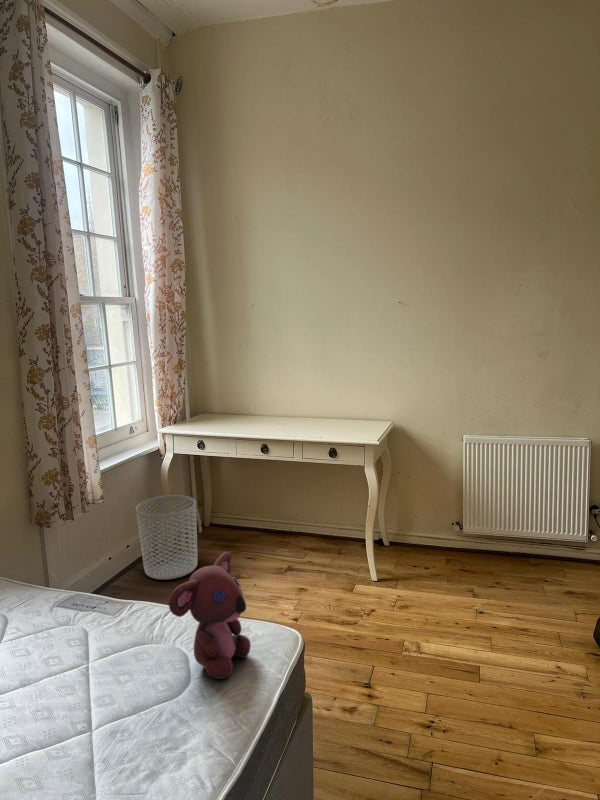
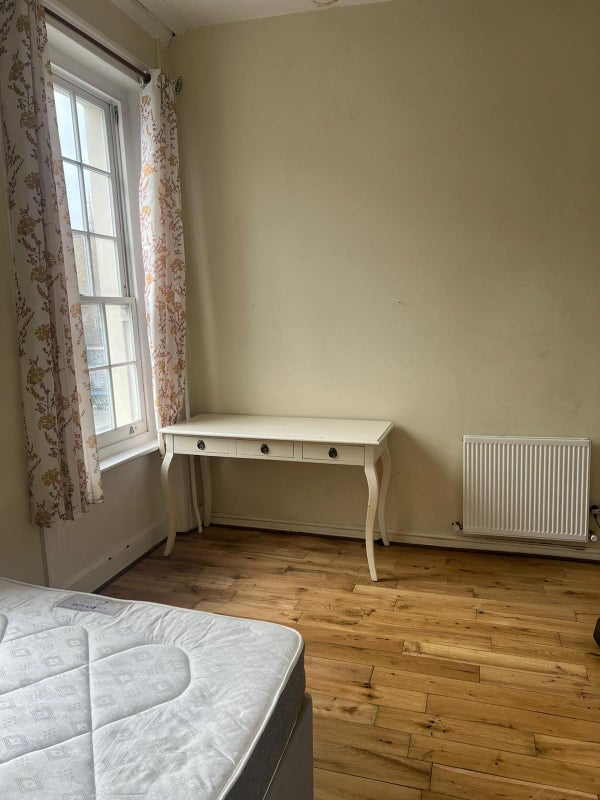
- teddy bear (218, 617)
- waste bin (168, 536)
